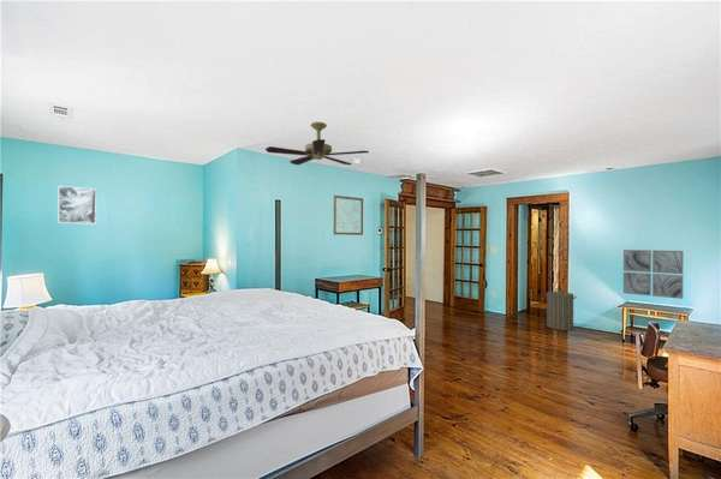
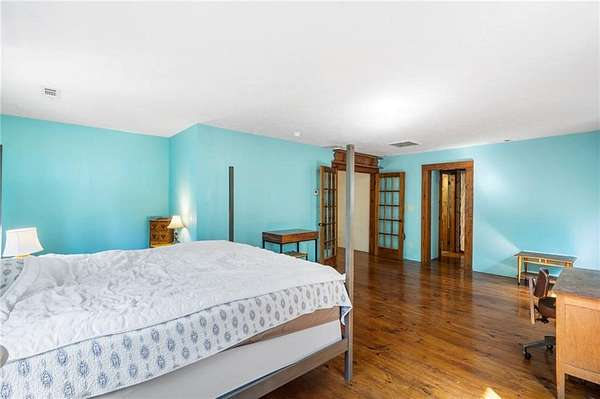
- wall art (348, 214)
- ceiling fan (317, 139)
- wall art (650, 271)
- laundry hamper (559, 307)
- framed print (77, 205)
